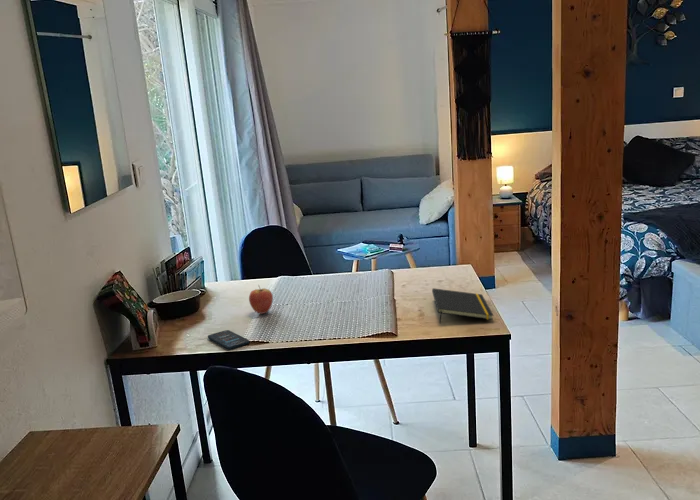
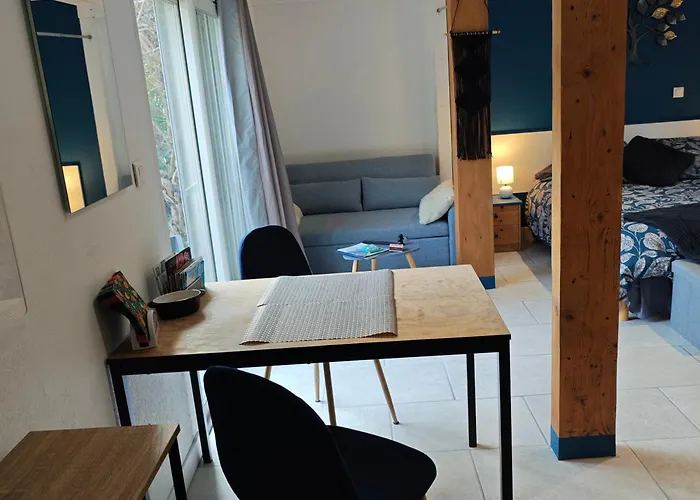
- notepad (461, 303)
- smartphone (228, 339)
- fruit (261, 298)
